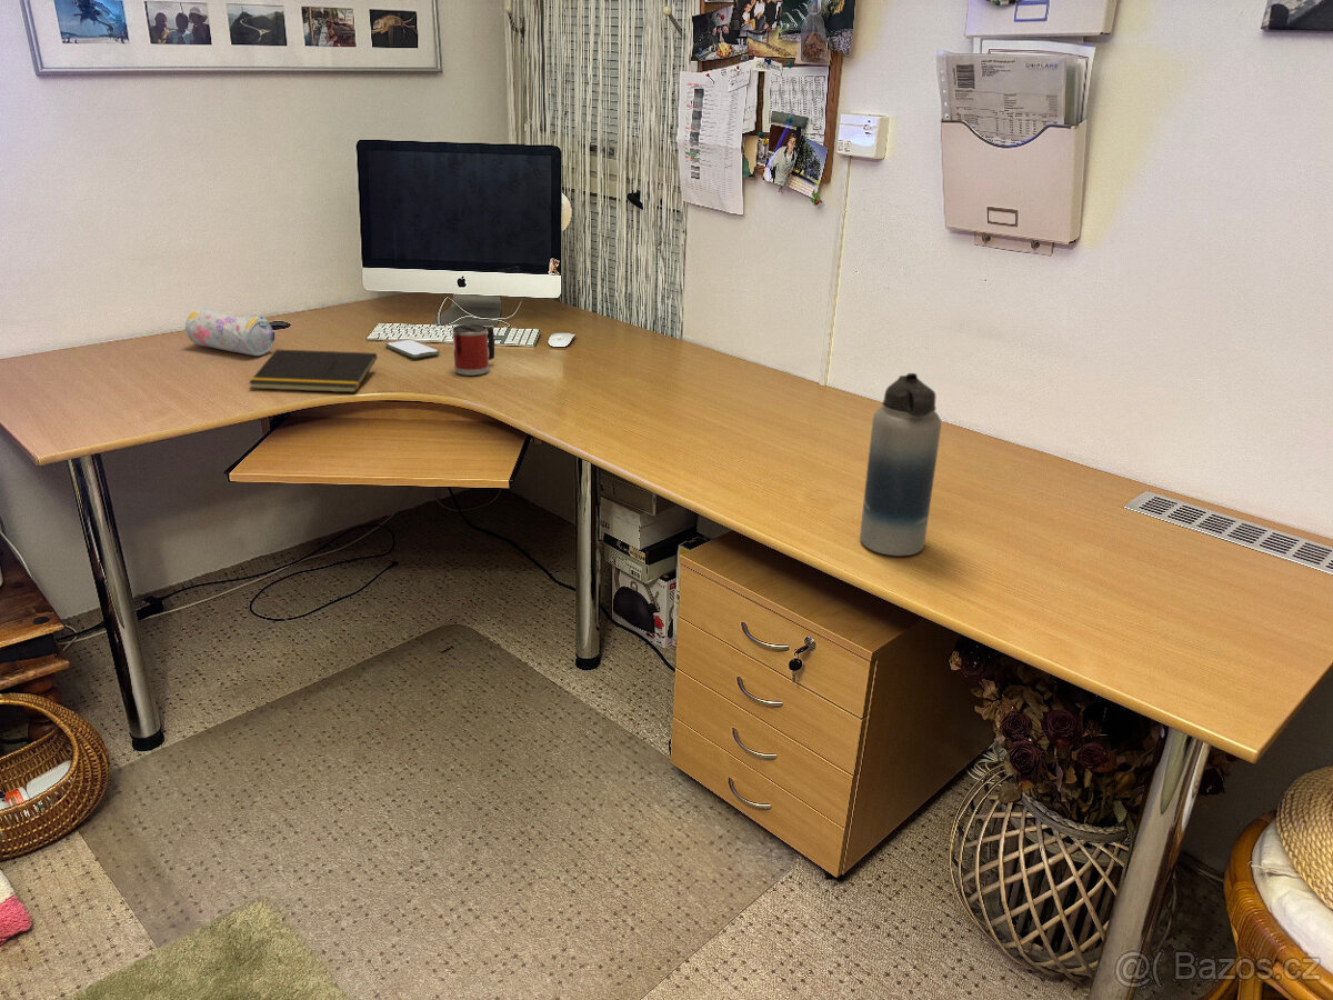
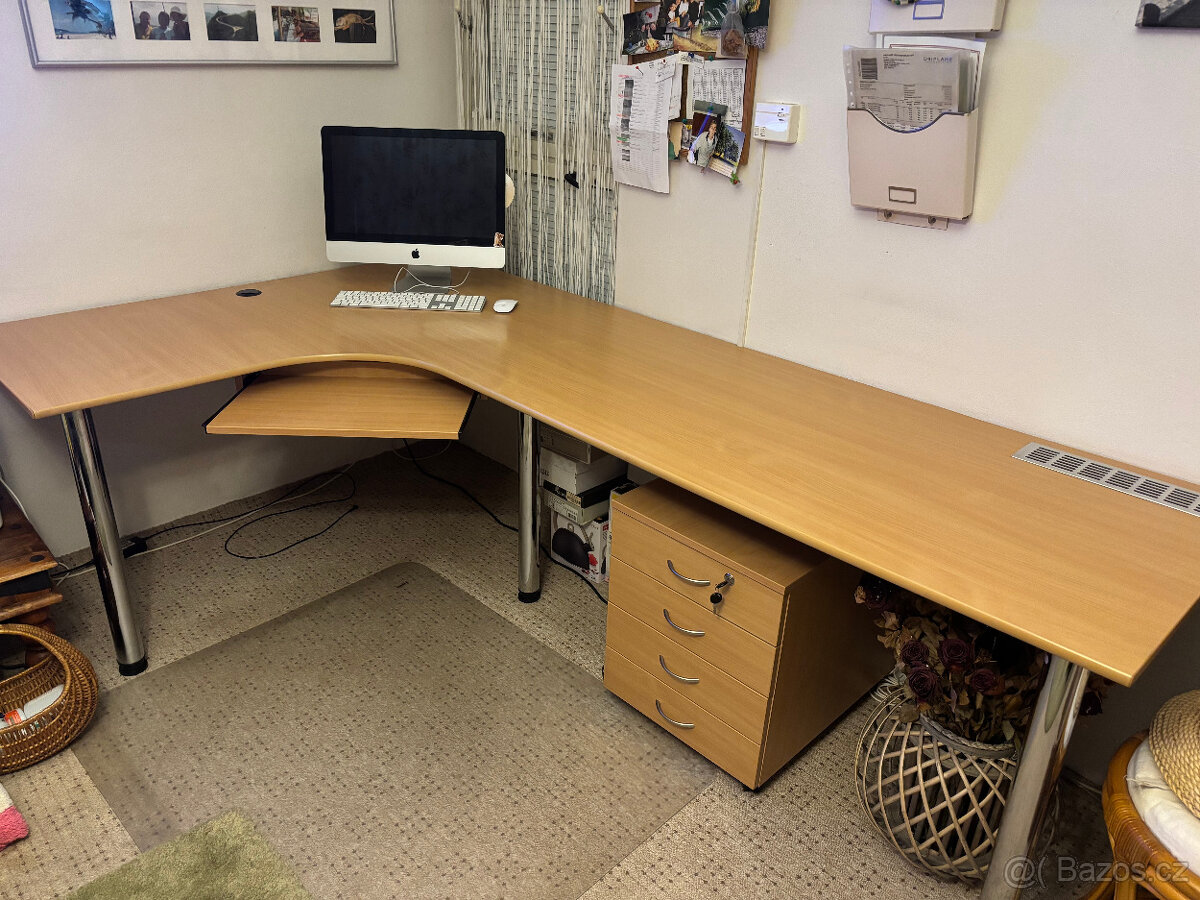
- pencil case (229, 331)
- notepad (314, 370)
- water bottle (900, 462)
- smartphone (412, 348)
- mug (474, 348)
